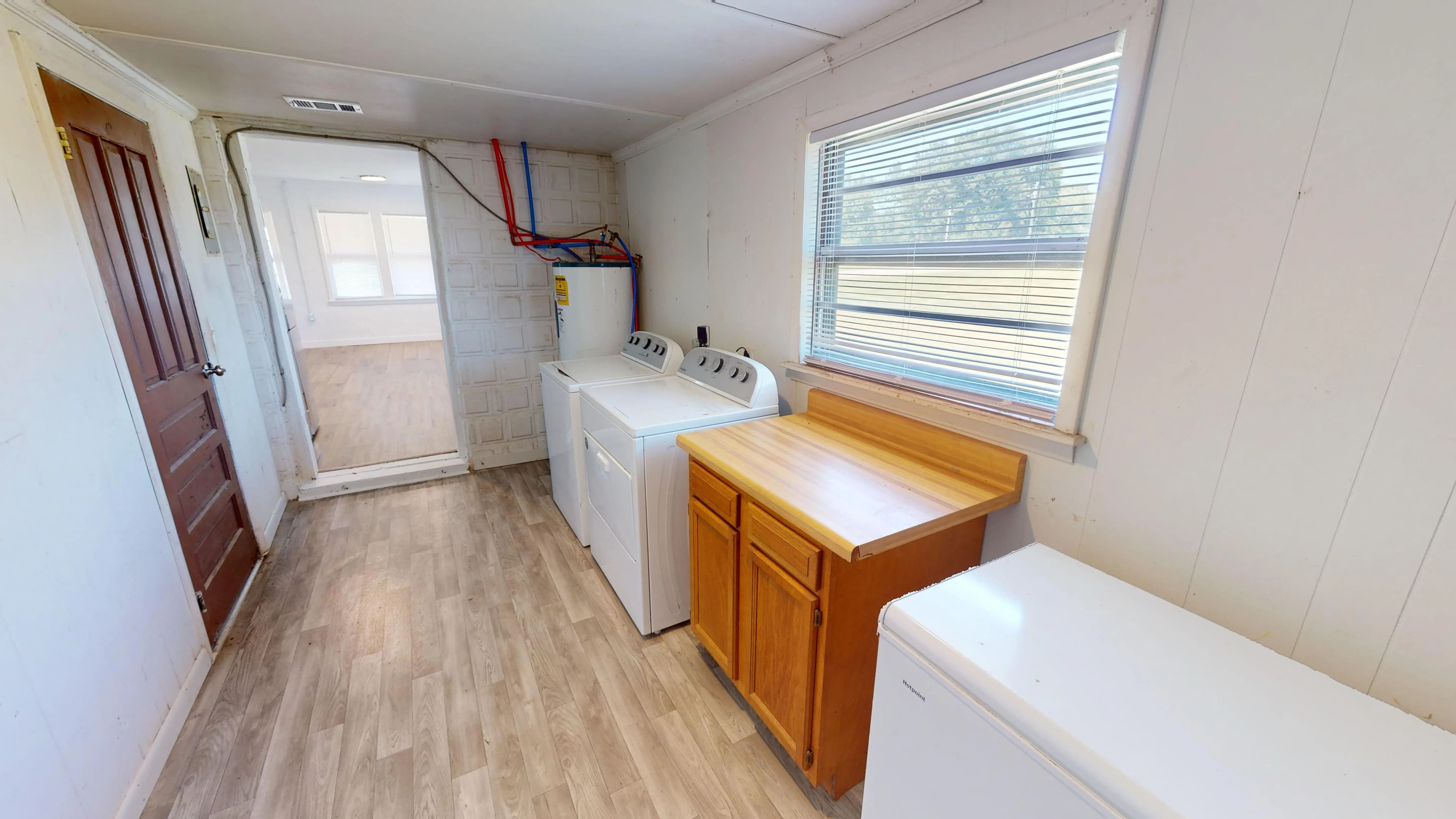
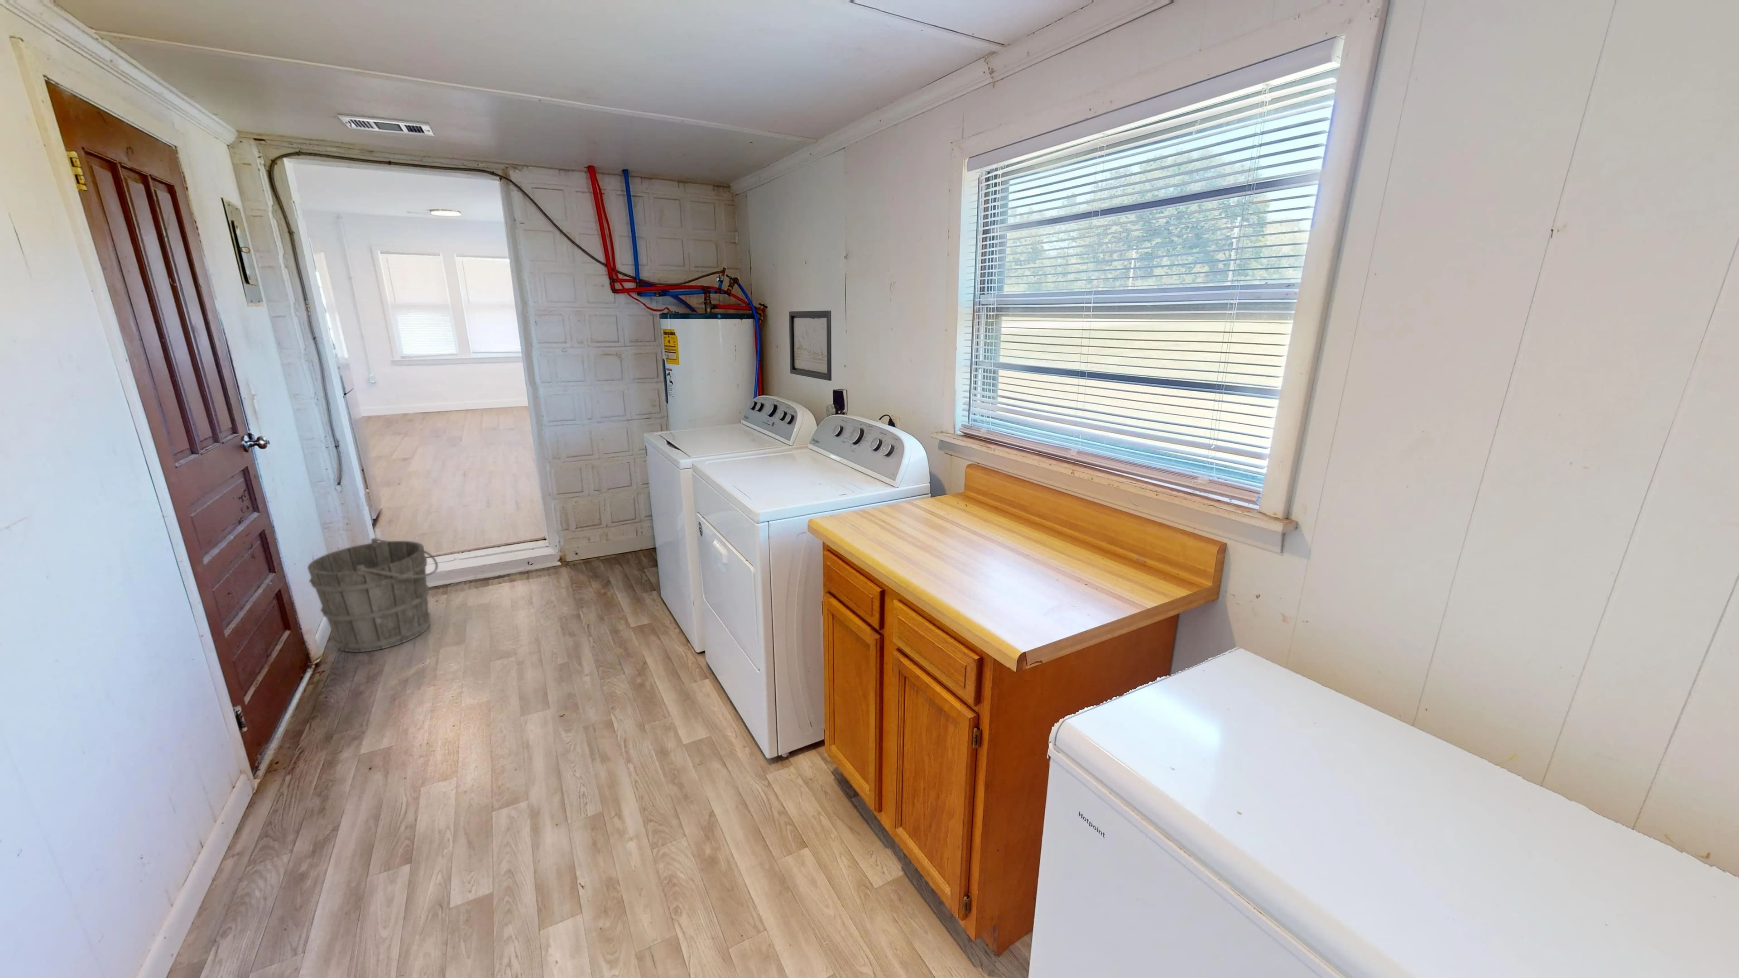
+ bucket (380, 592)
+ wall art (809, 344)
